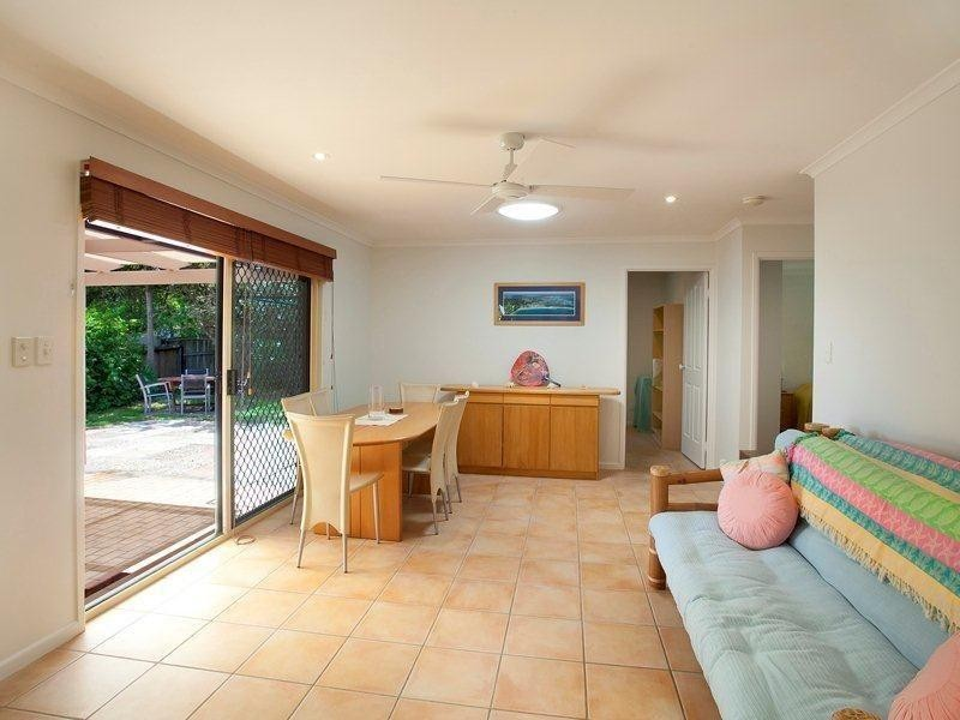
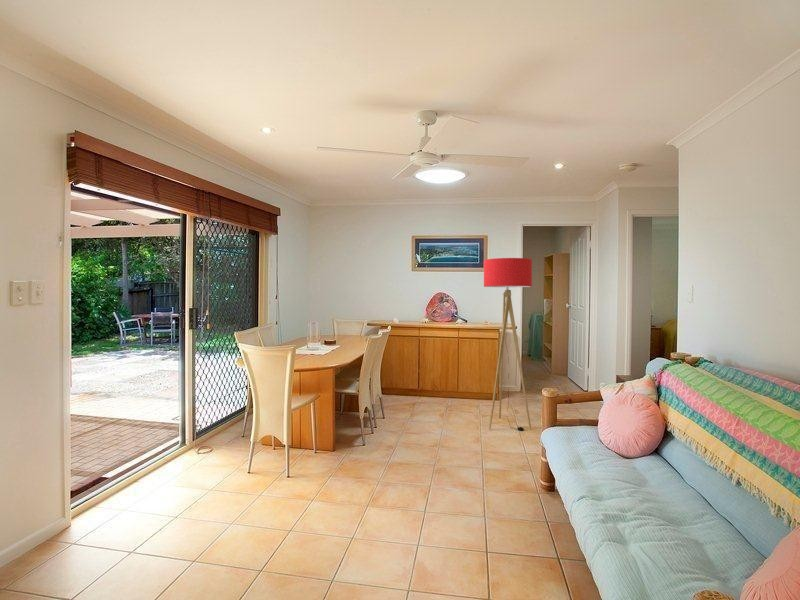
+ floor lamp (505, 342)
